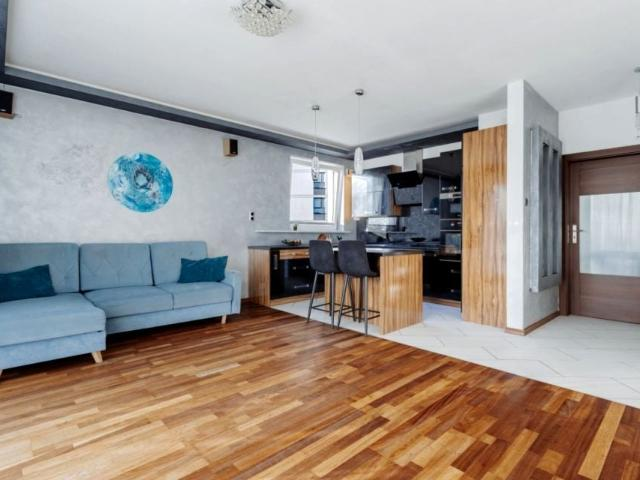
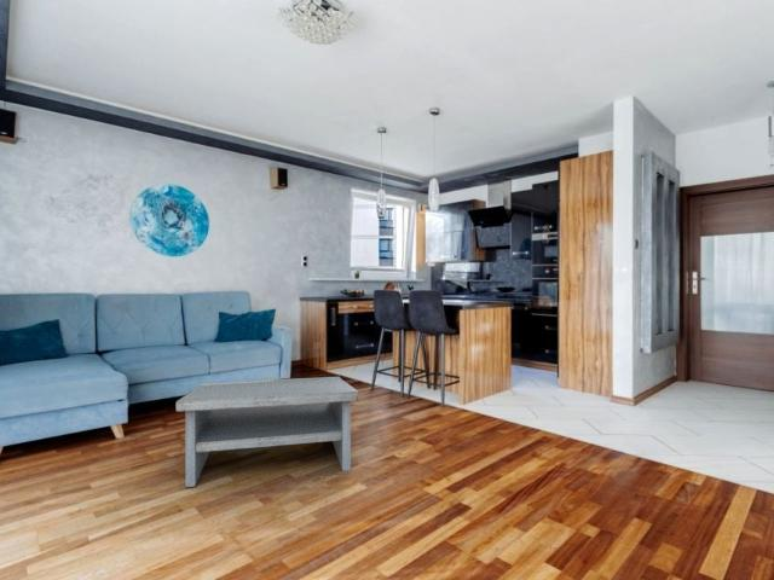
+ coffee table (272, 419)
